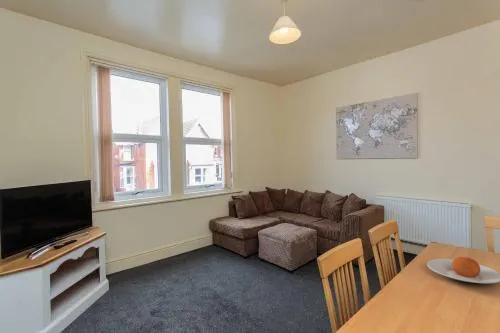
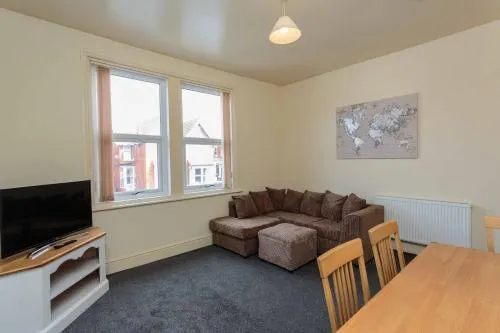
- plate (462, 267)
